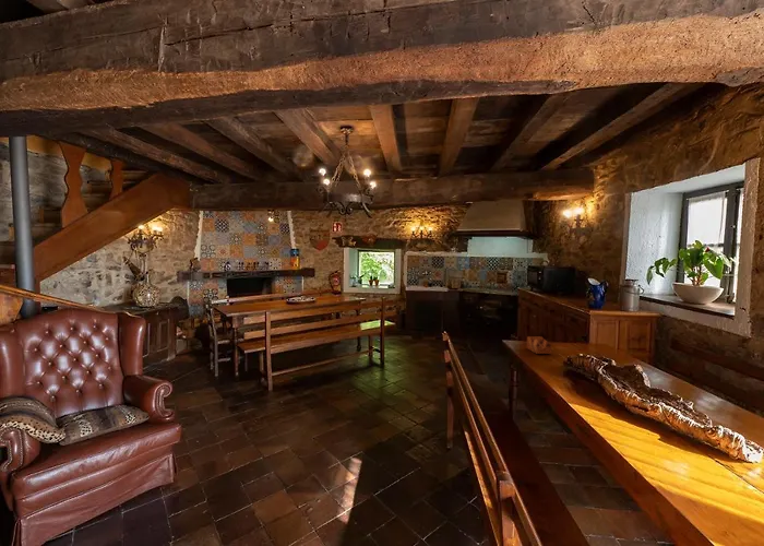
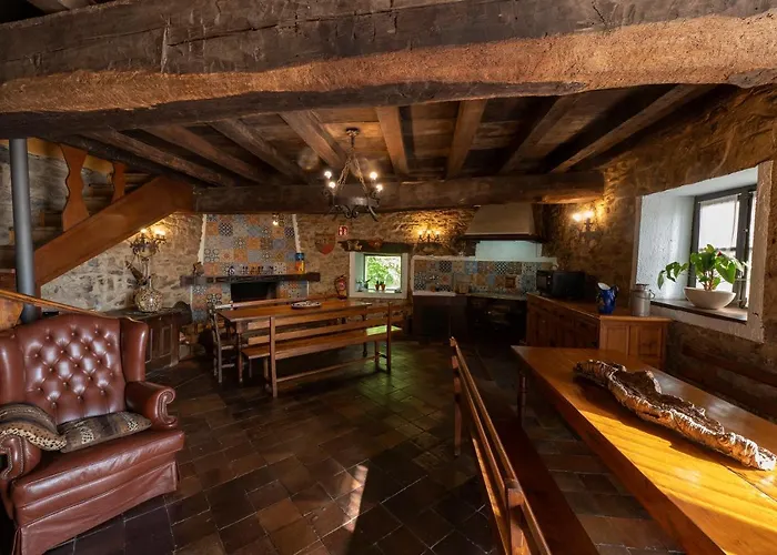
- wooden bowl (538, 344)
